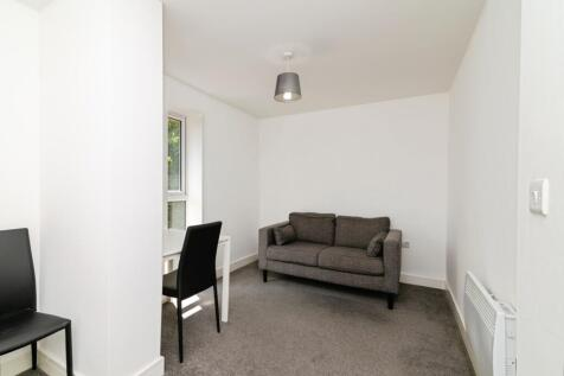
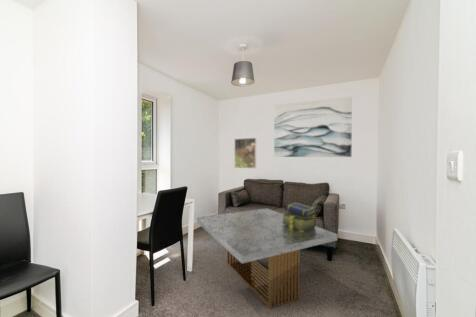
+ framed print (245, 153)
+ wall art (310, 129)
+ stack of books (299, 215)
+ coffee table (258, 251)
